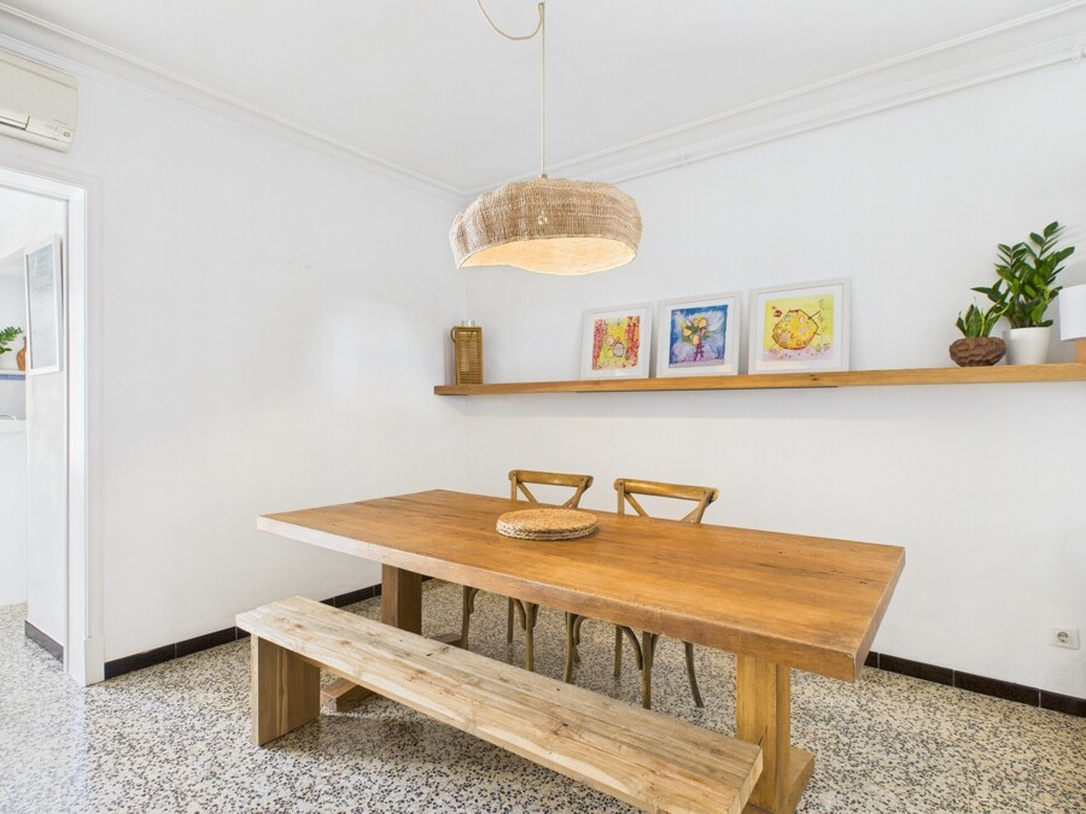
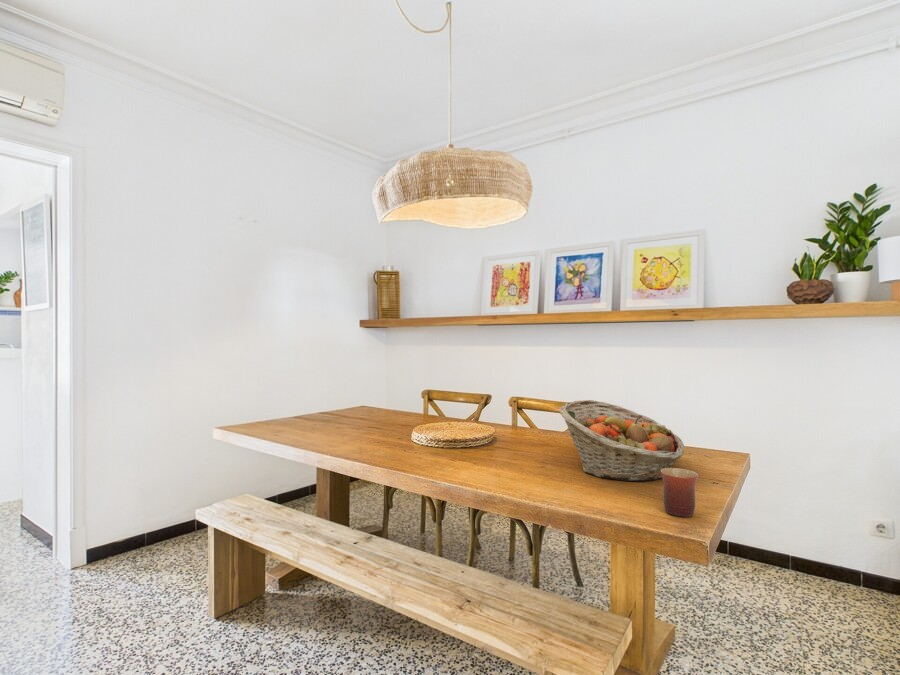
+ fruit basket (620, 436)
+ mug (680, 491)
